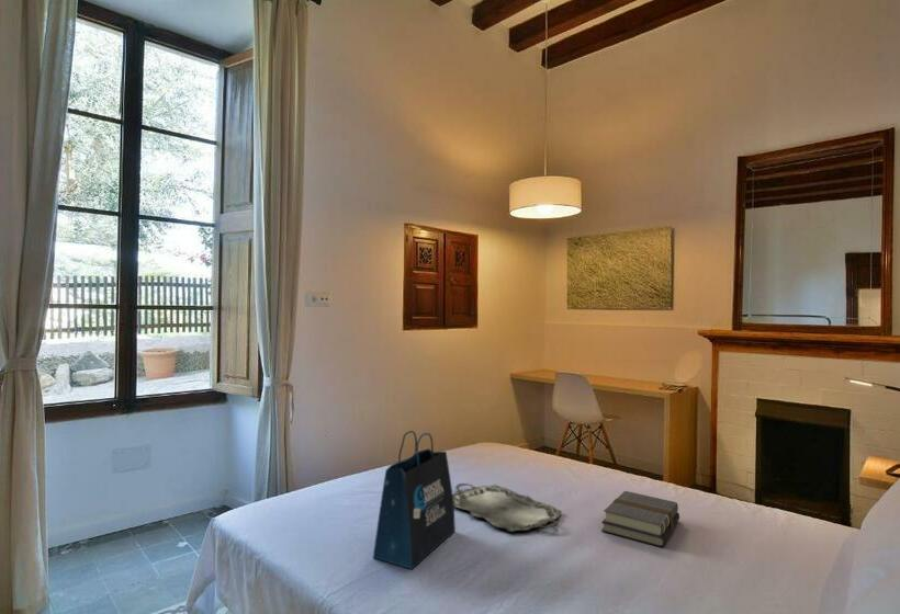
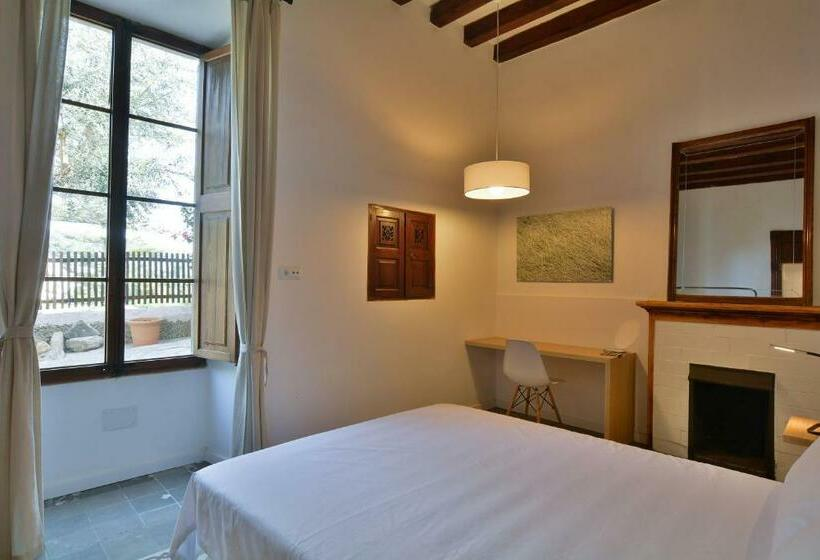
- book (641, 515)
- serving tray (502, 505)
- tote bag (417, 488)
